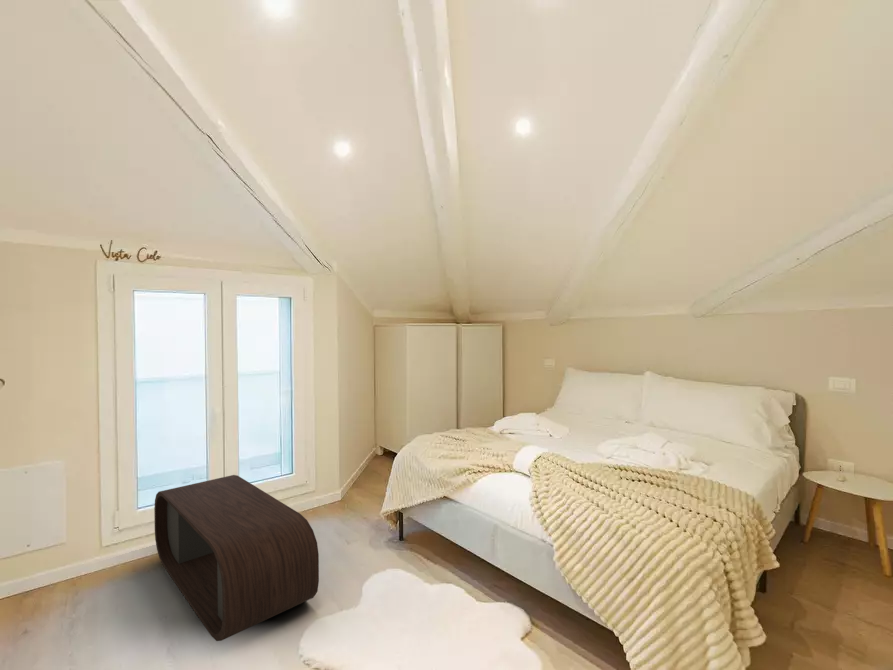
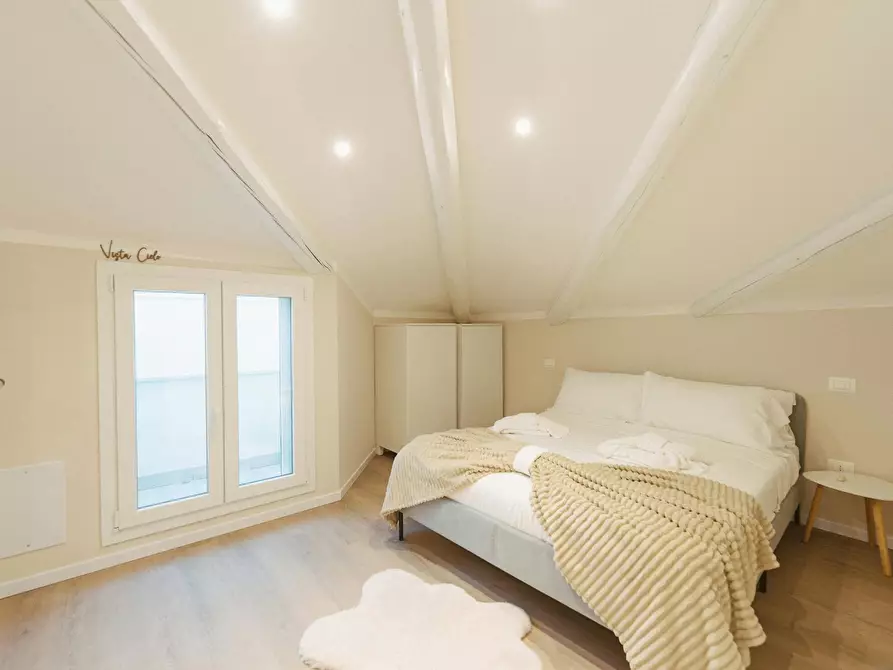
- coffee table (226, 540)
